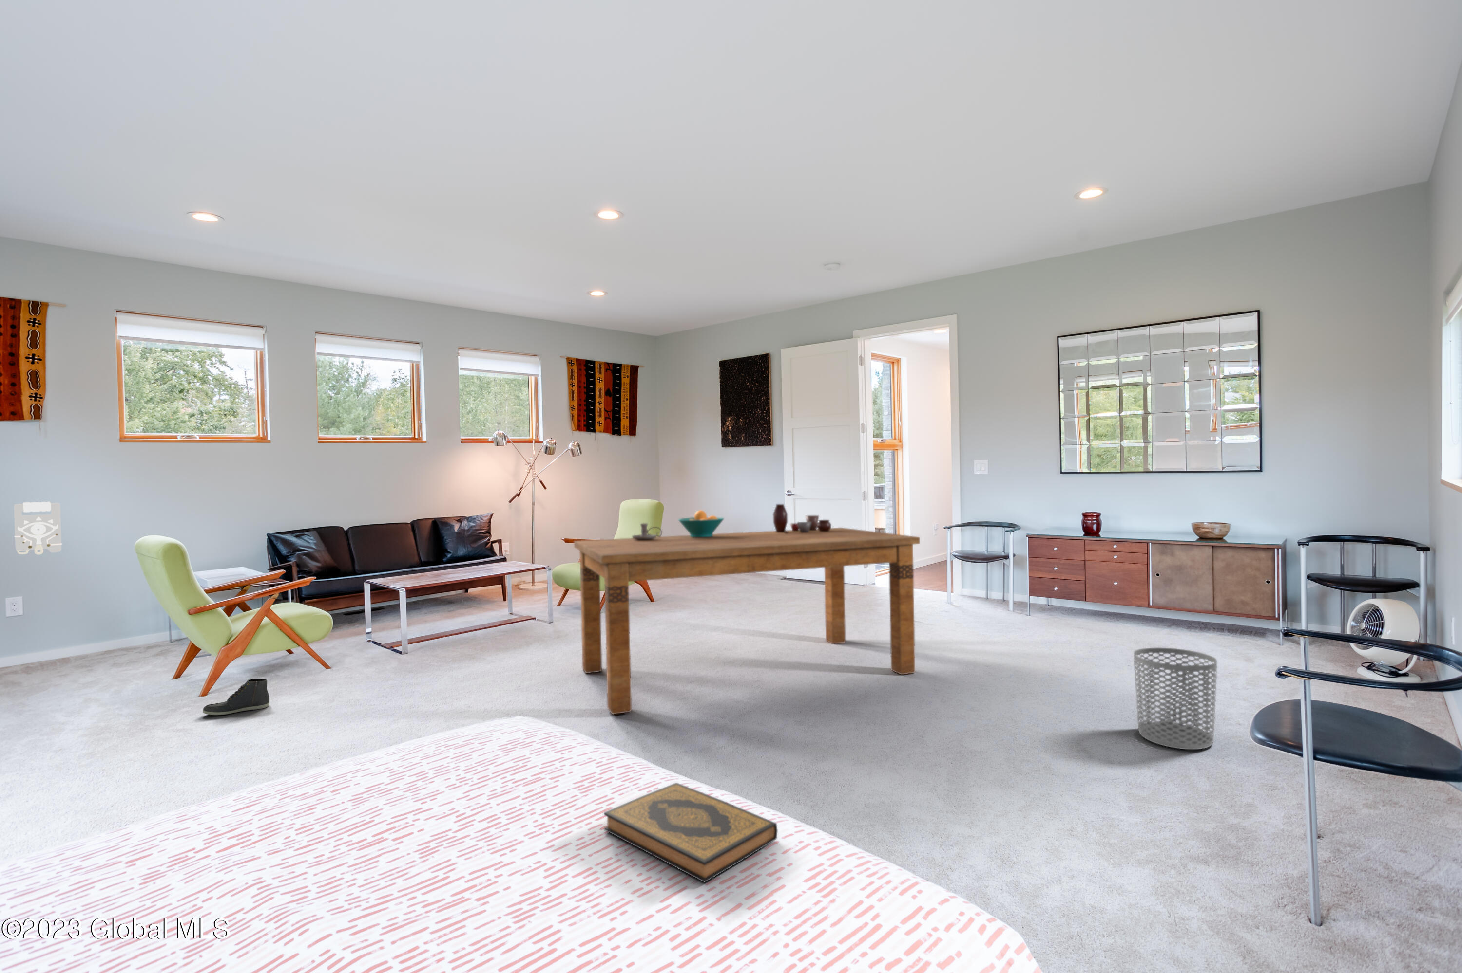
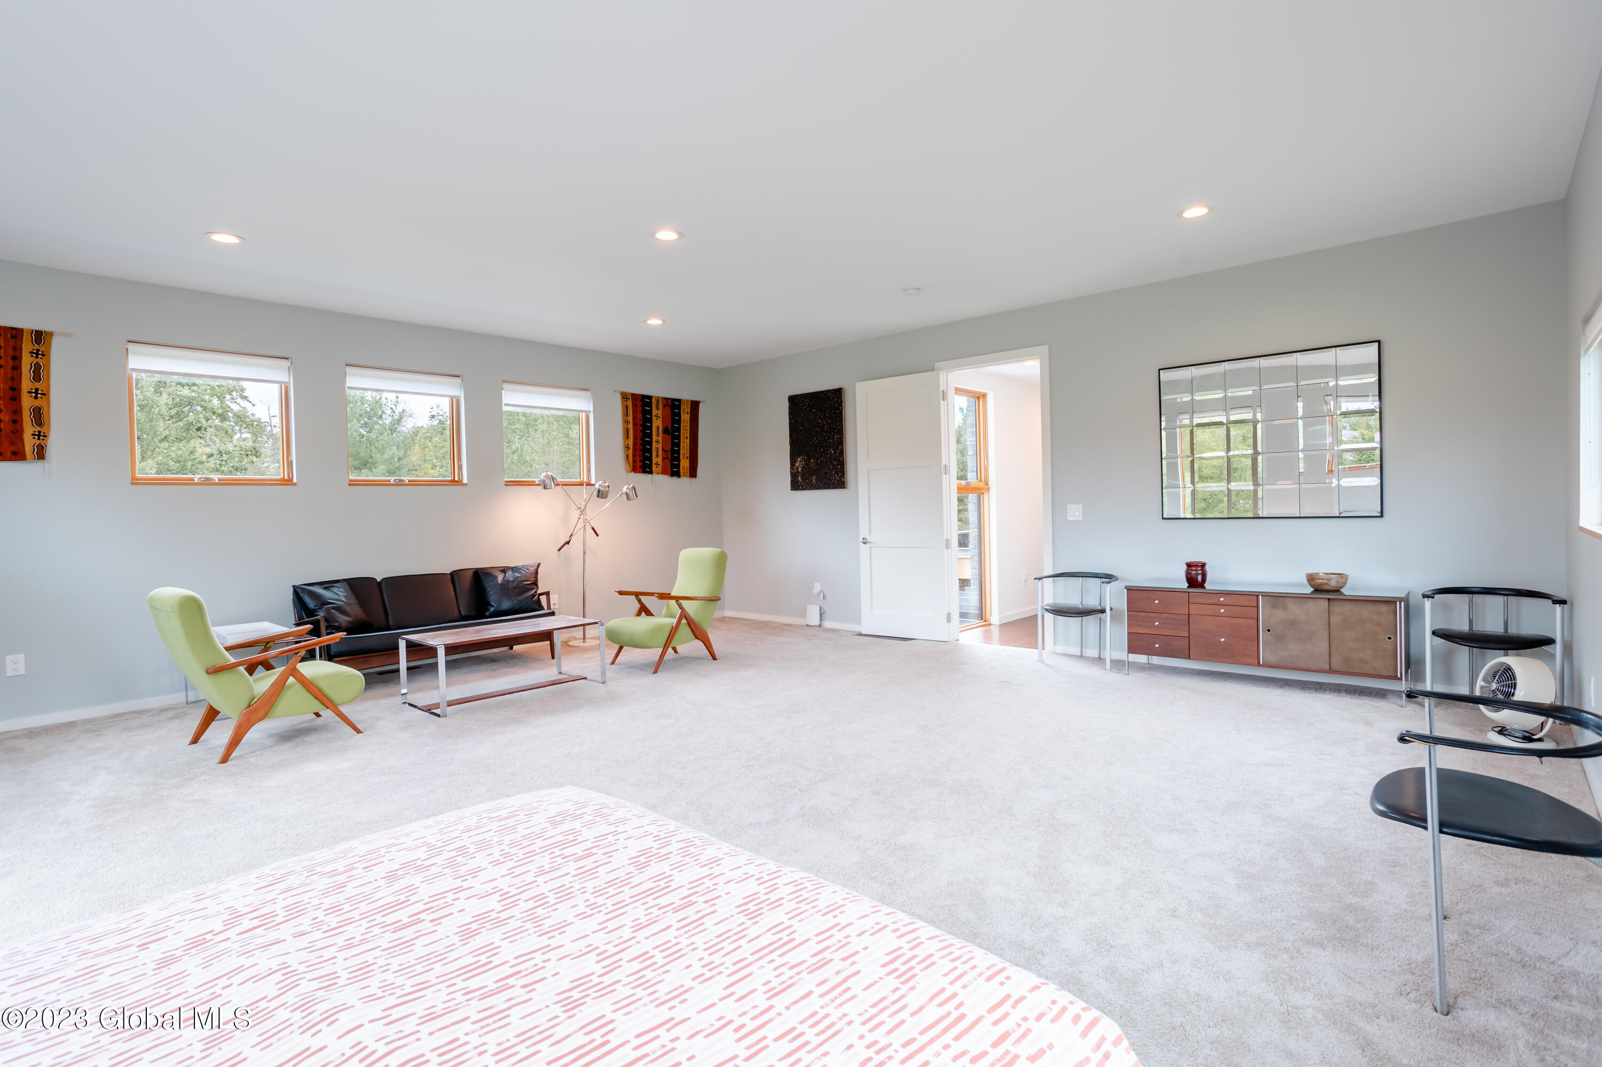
- waste bin (1174, 697)
- dining table (741, 573)
- fruit bowl (701, 523)
- hardback book (689, 825)
- sneaker (236, 696)
- wall decoration (38, 528)
- candle holder (647, 531)
- pottery set (805, 517)
